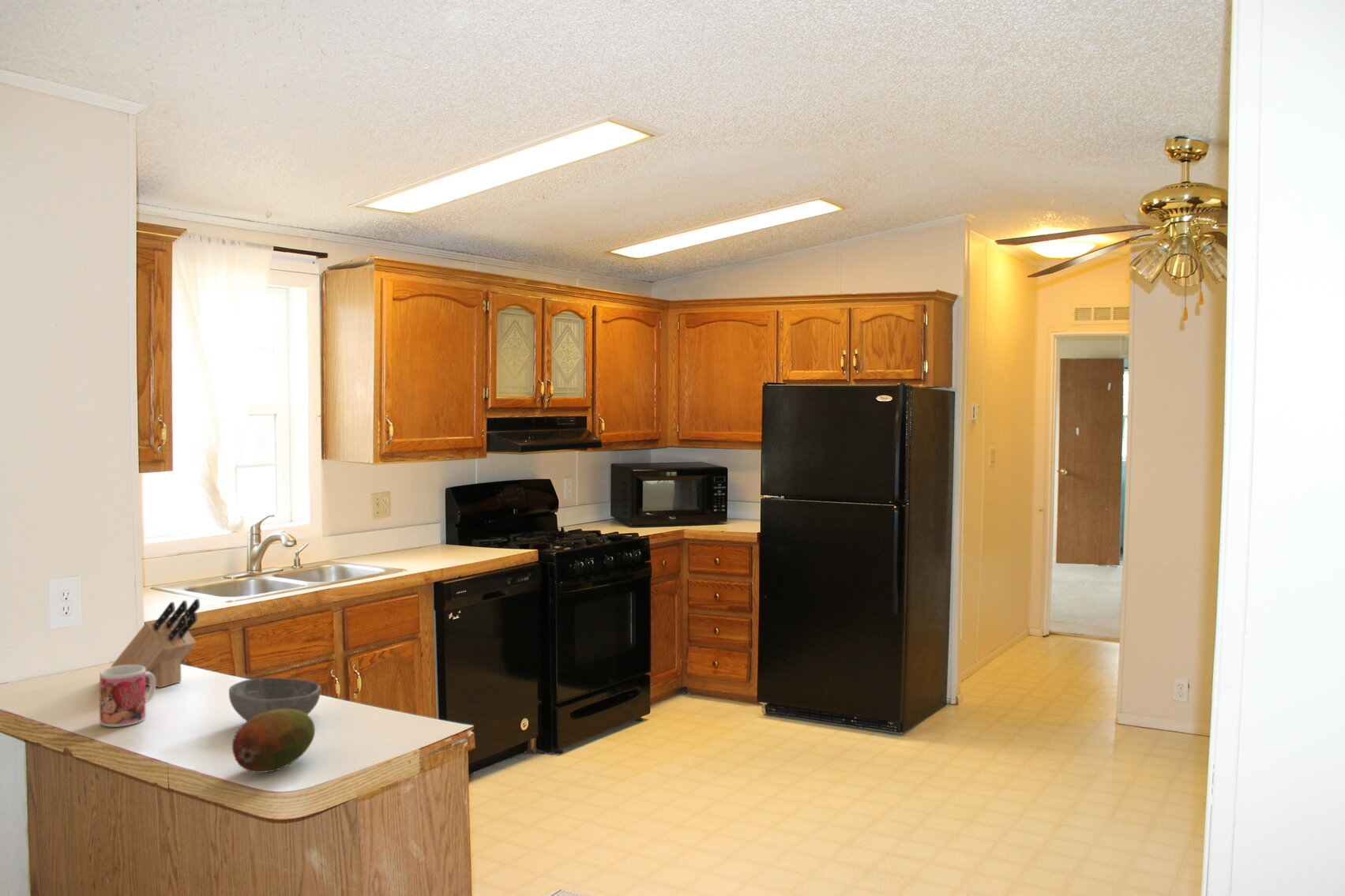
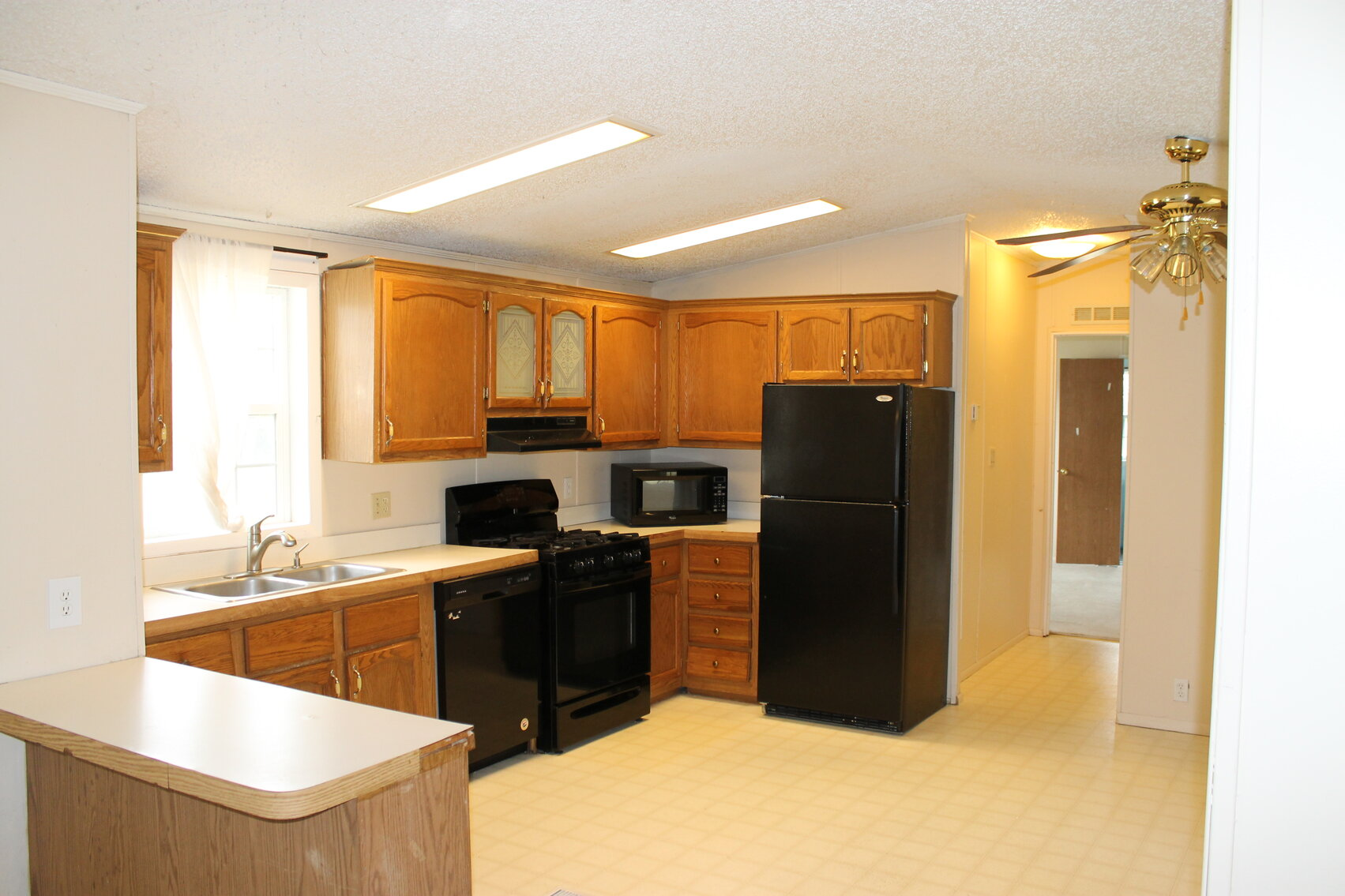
- fruit (275, 738)
- knife block (154, 639)
- bowl (276, 703)
- mug (131, 692)
